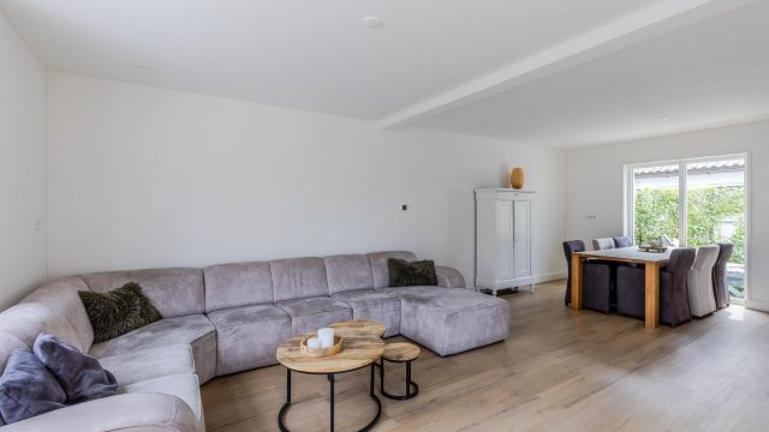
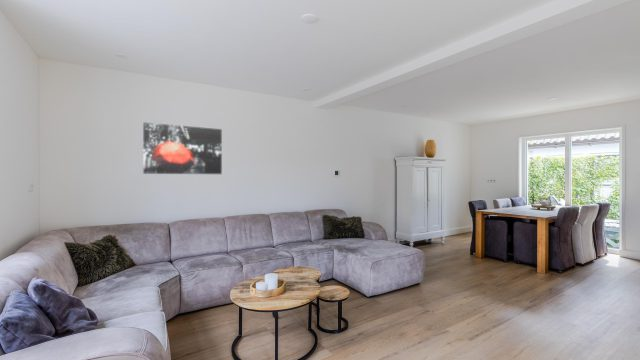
+ wall art (184, 150)
